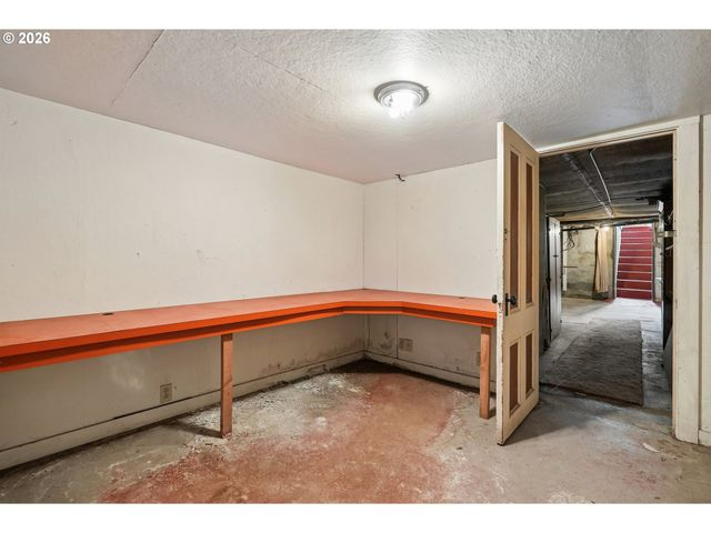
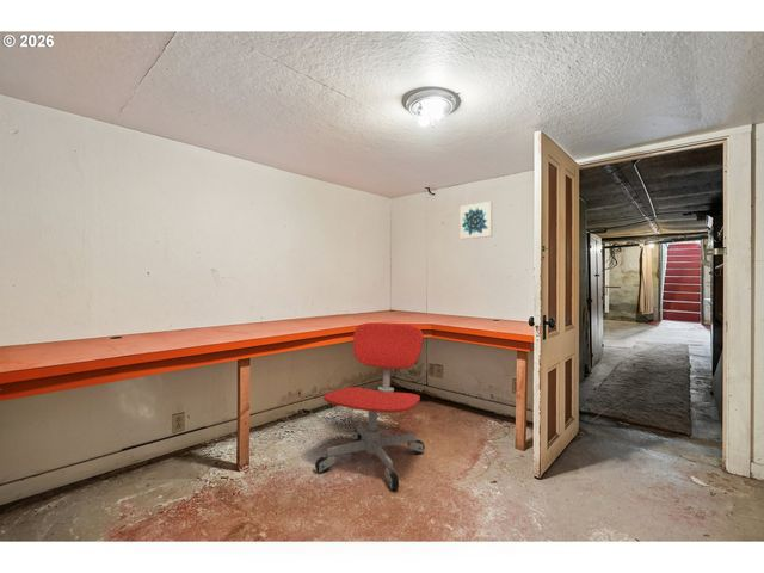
+ wall art (475, 221)
+ office chair (374, 393)
